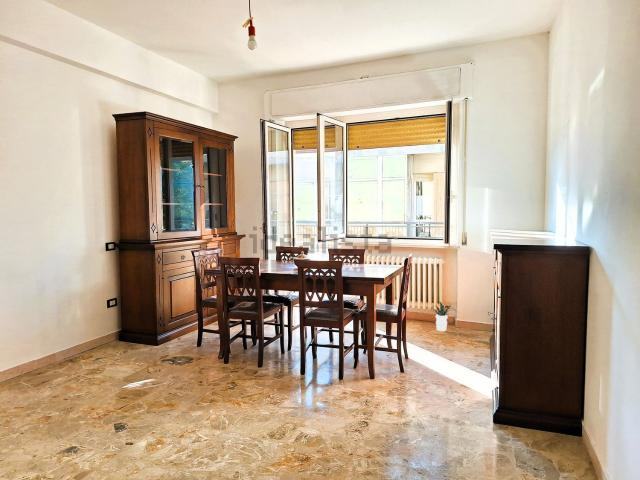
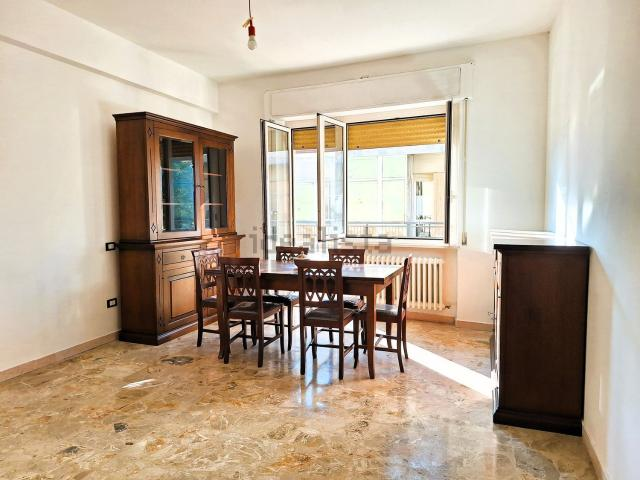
- potted plant (441, 316)
